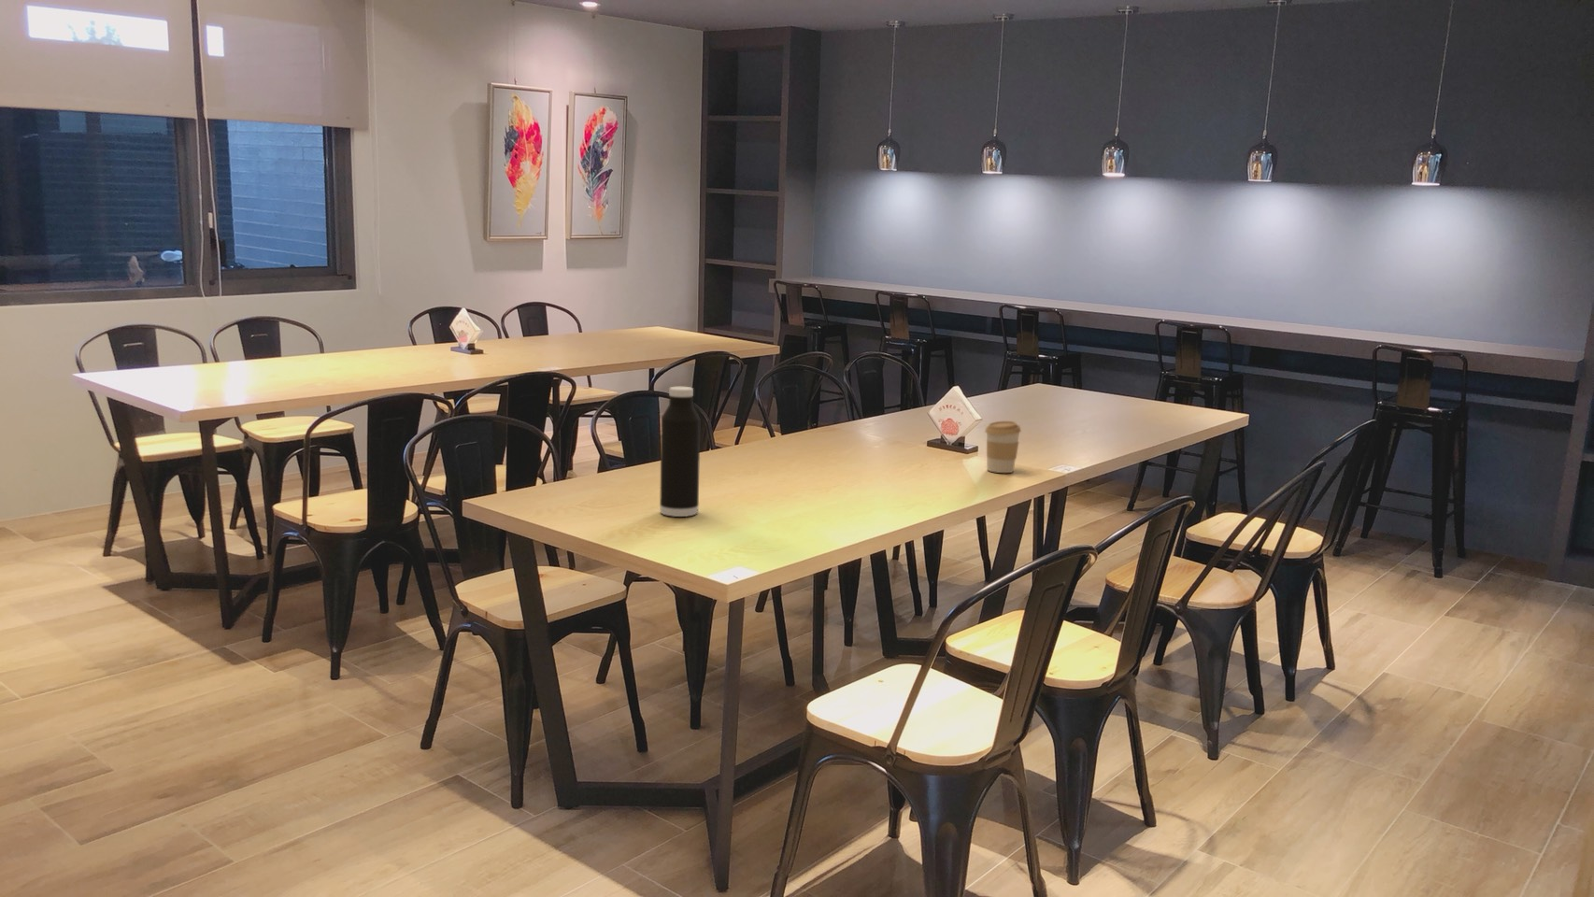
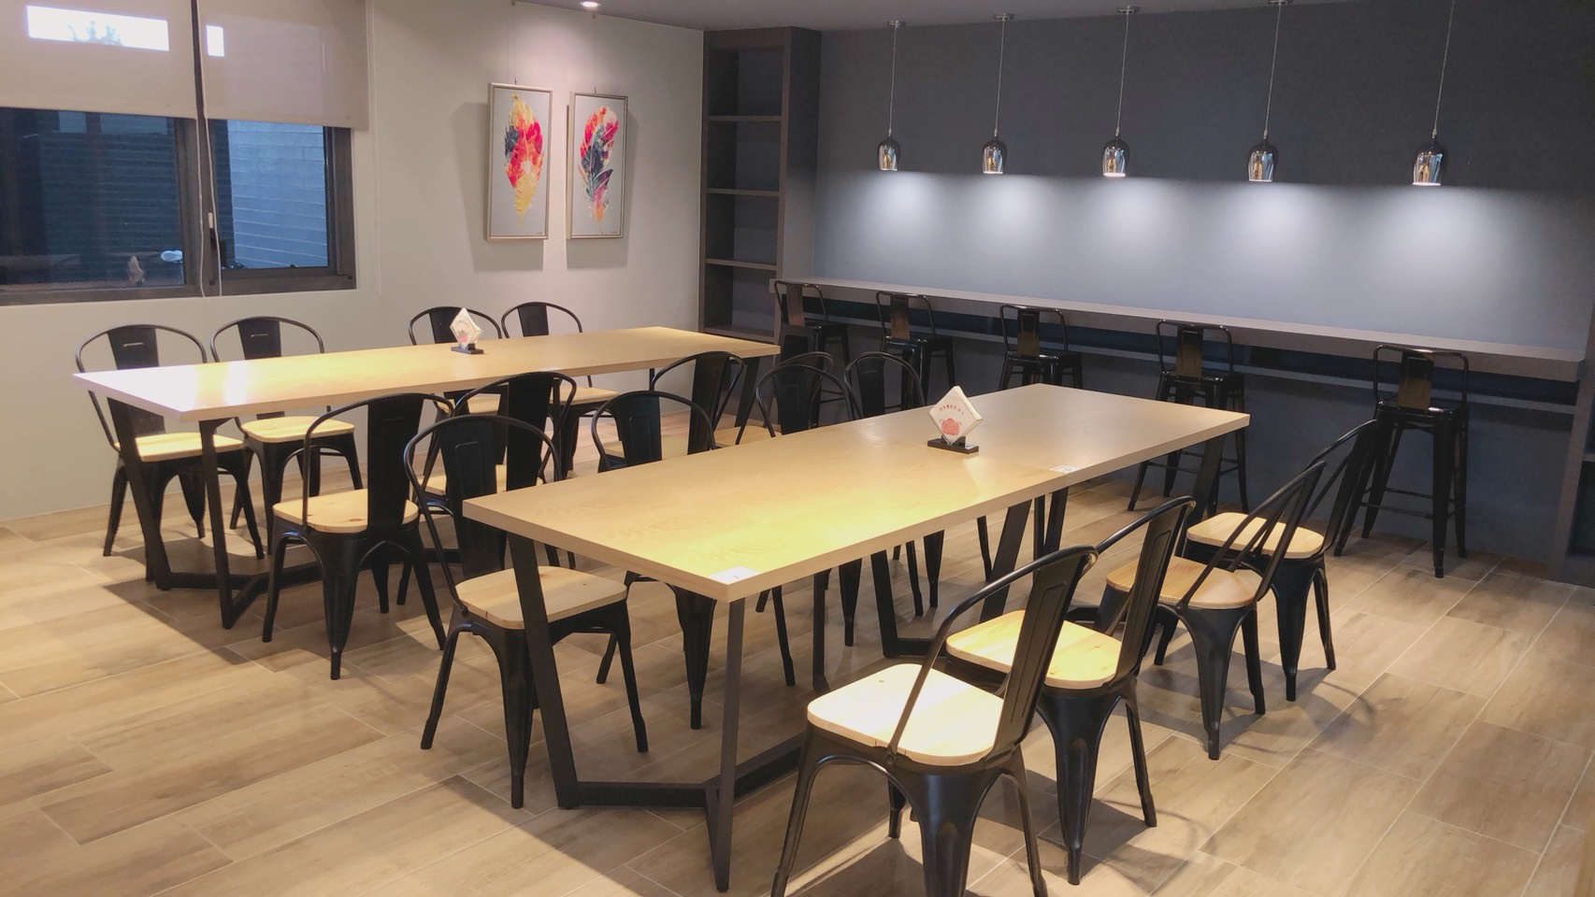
- coffee cup (1002, 446)
- water bottle (679, 450)
